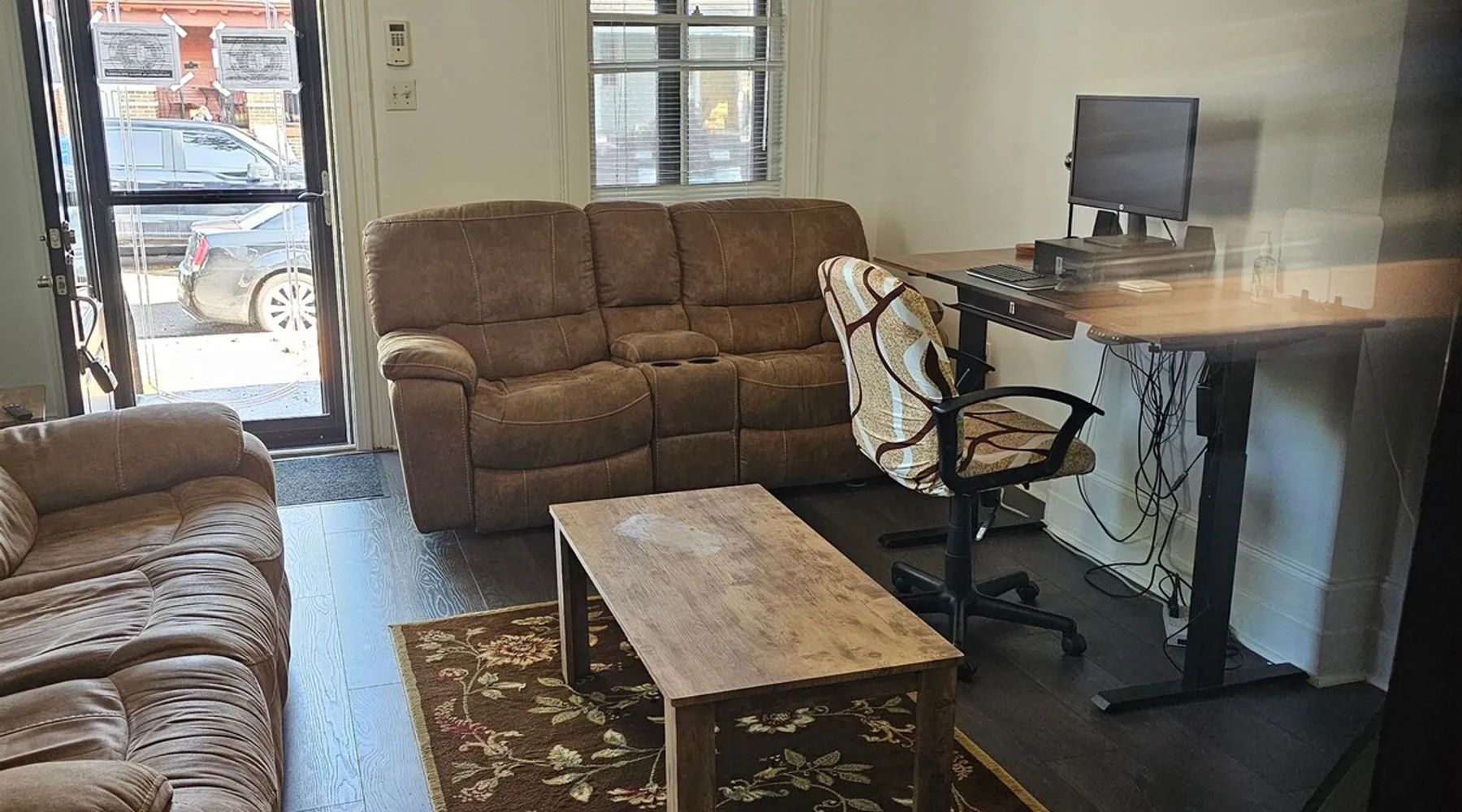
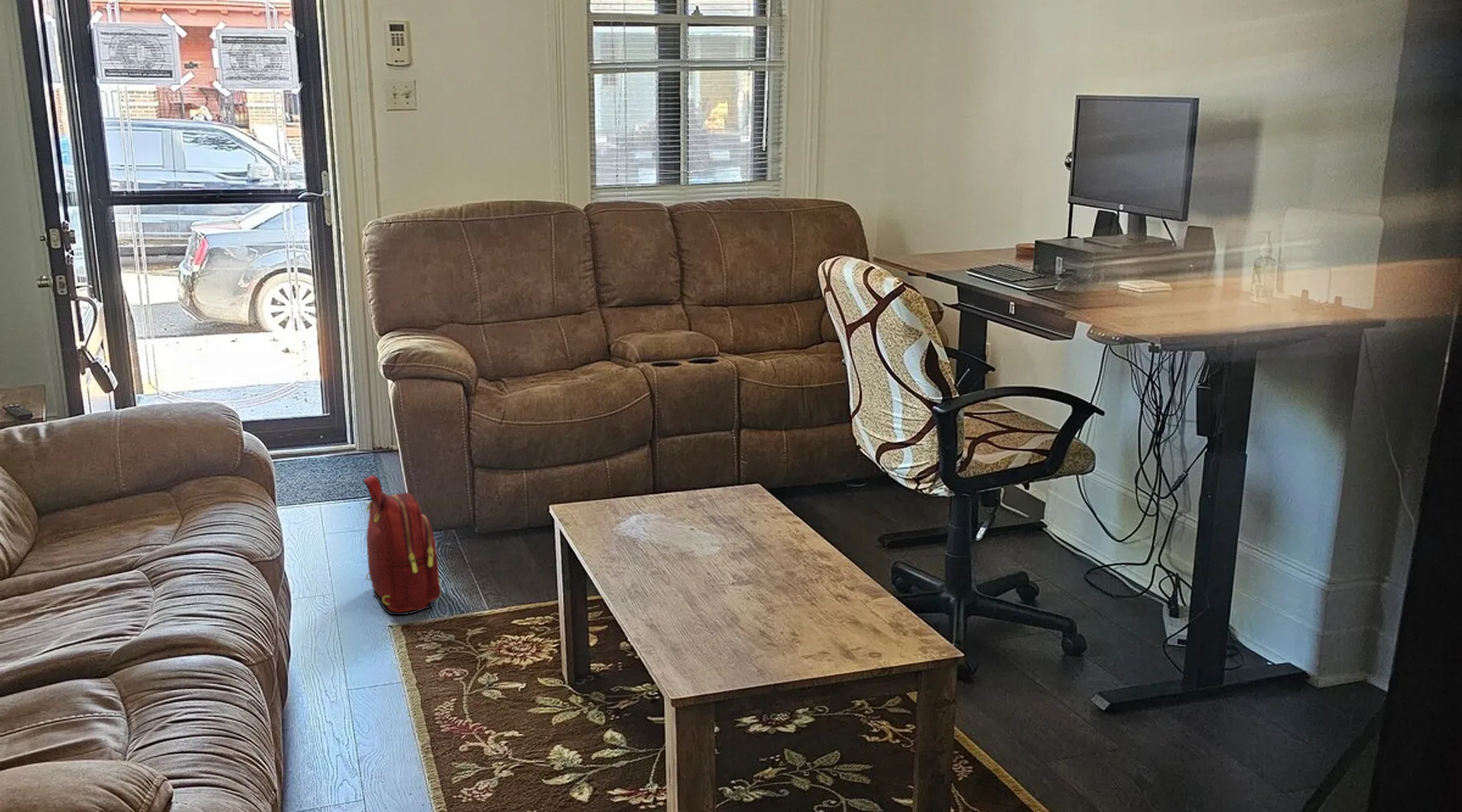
+ backpack (400, 535)
